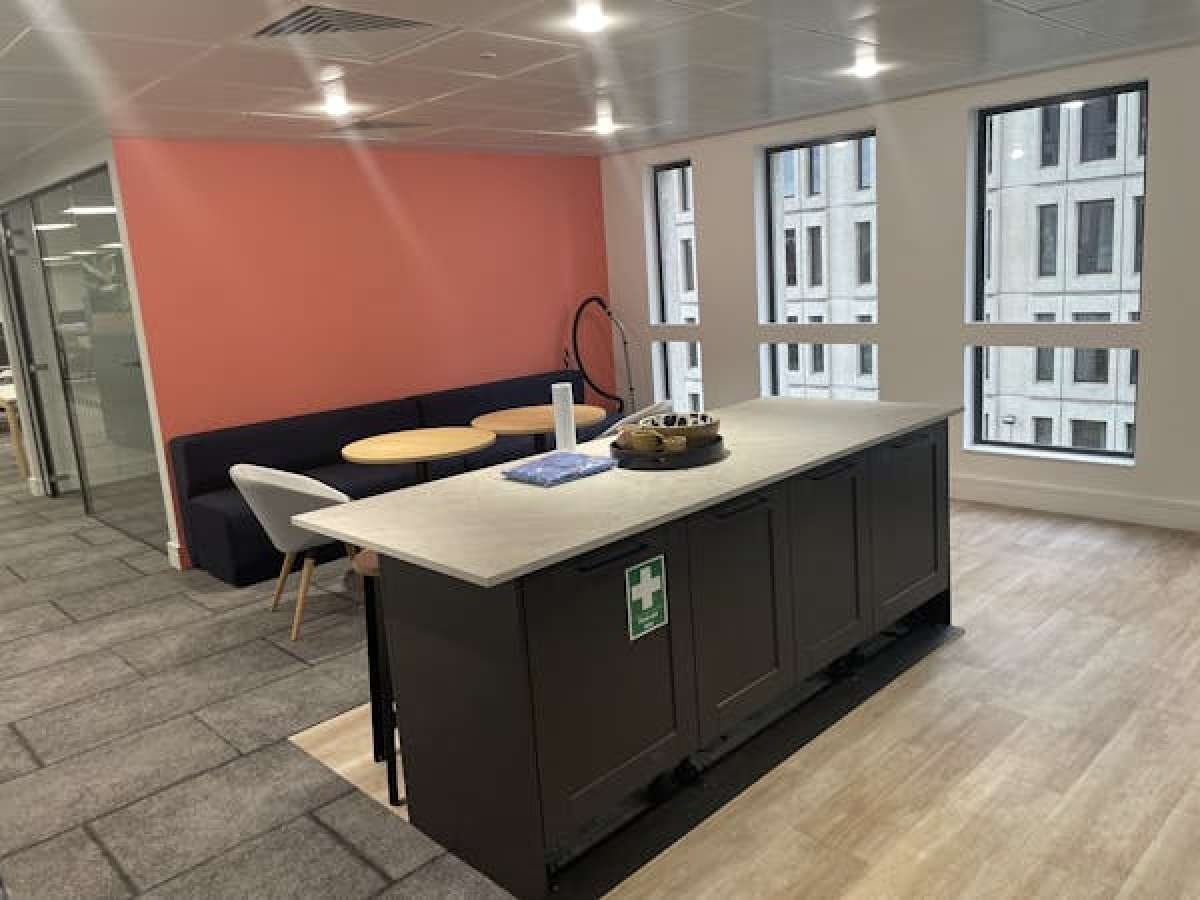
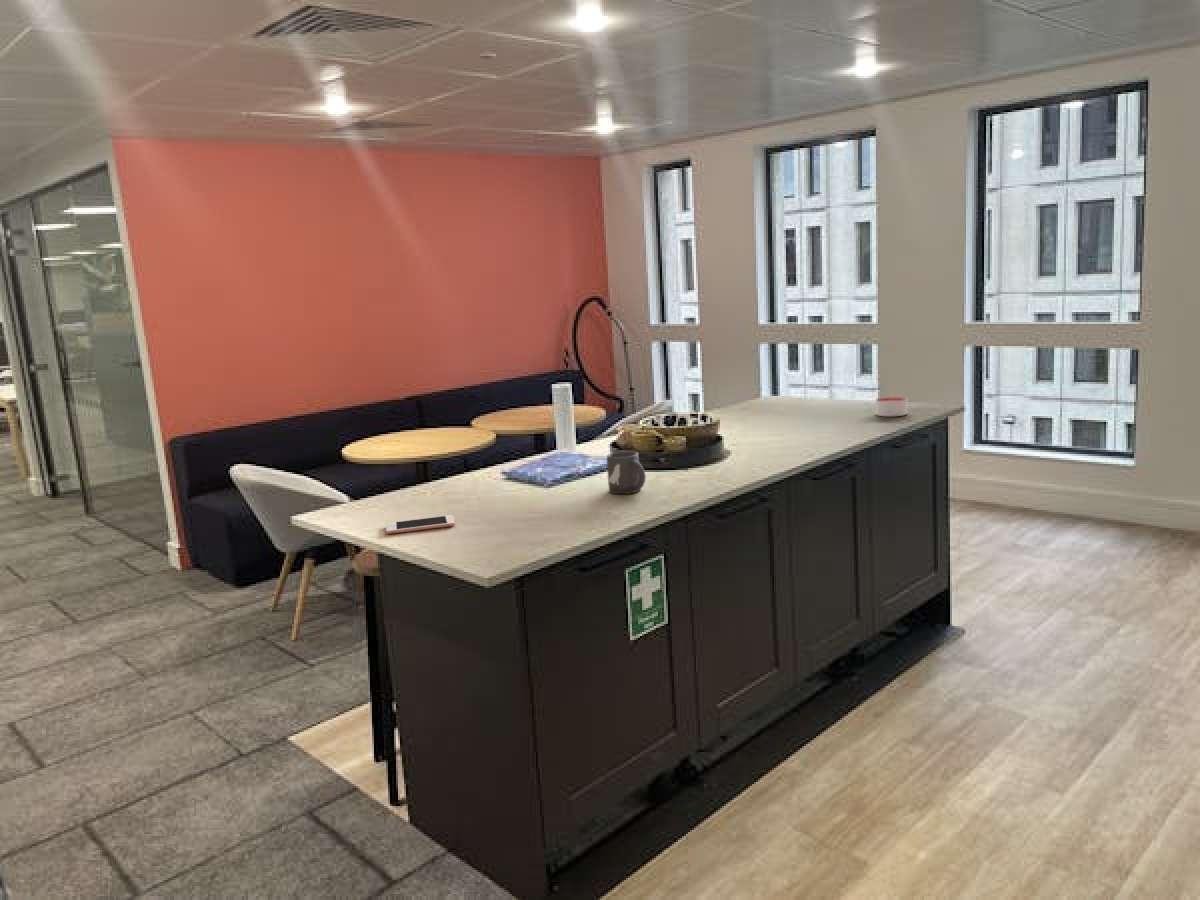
+ mug (627, 473)
+ candle (891, 405)
+ cell phone (420, 524)
